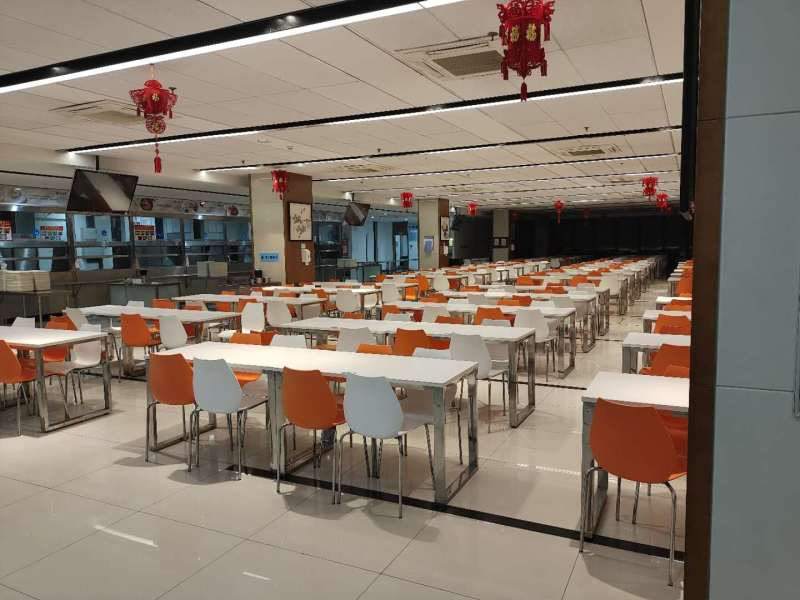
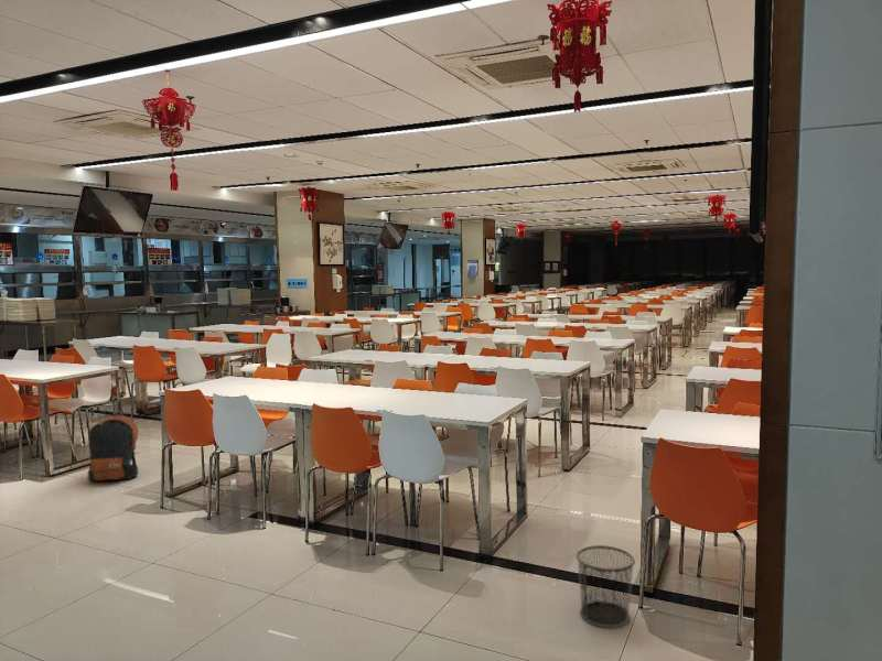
+ backpack (114, 445)
+ waste bin (604, 586)
